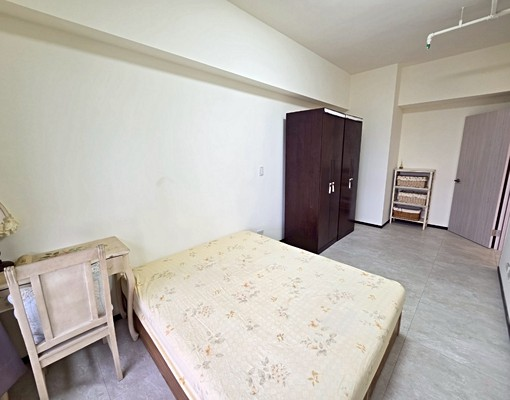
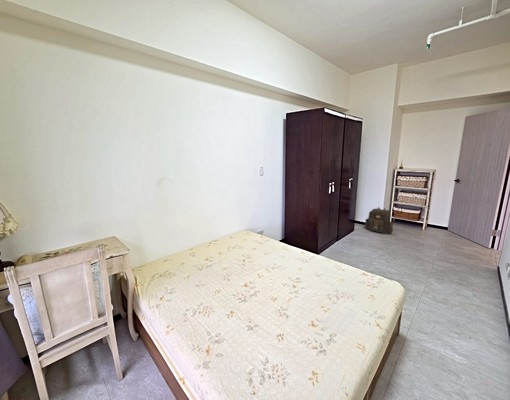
+ backpack (379, 219)
